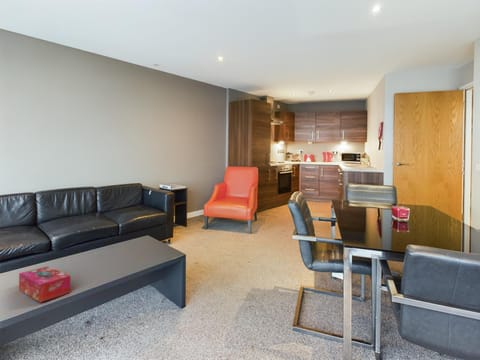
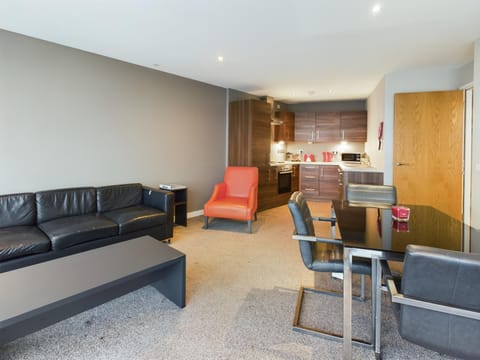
- tissue box (44, 282)
